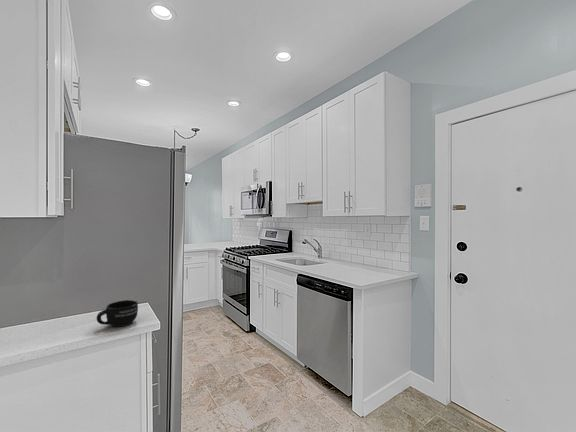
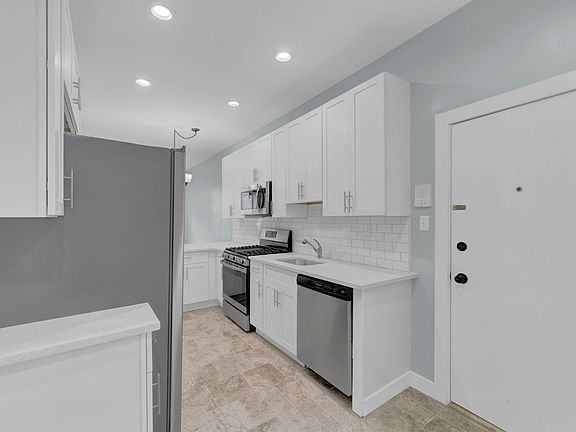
- mug (117, 314)
